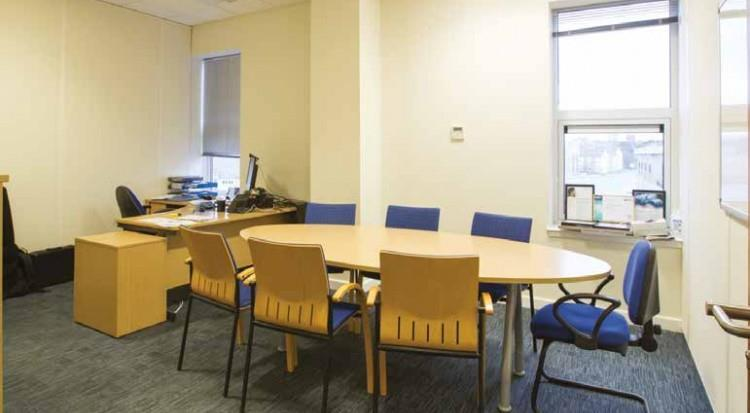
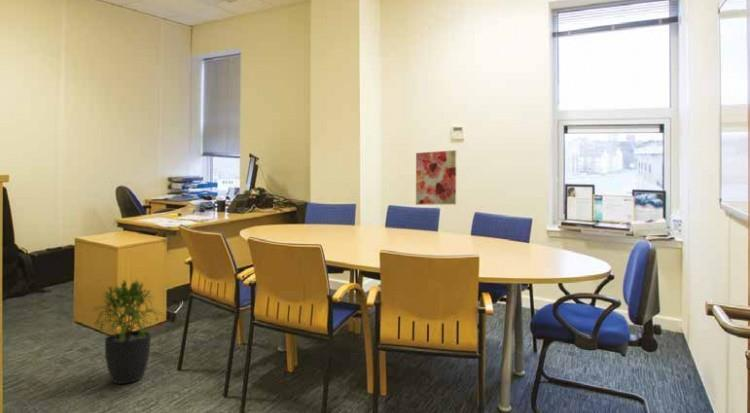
+ wall art (435, 178)
+ potted plant (124, 328)
